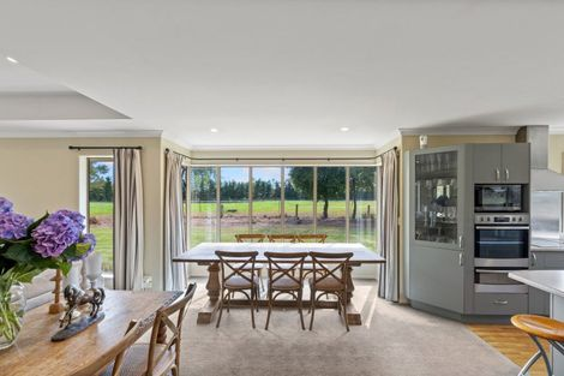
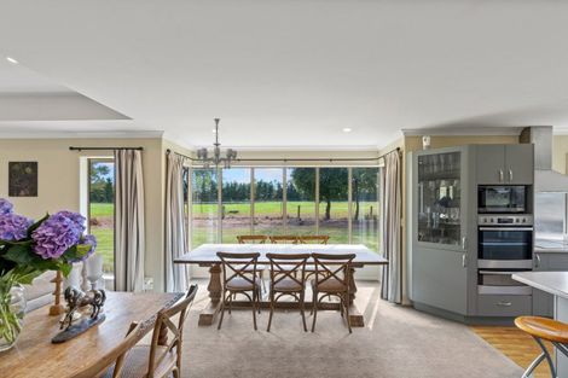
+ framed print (23, 179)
+ chandelier (216, 145)
